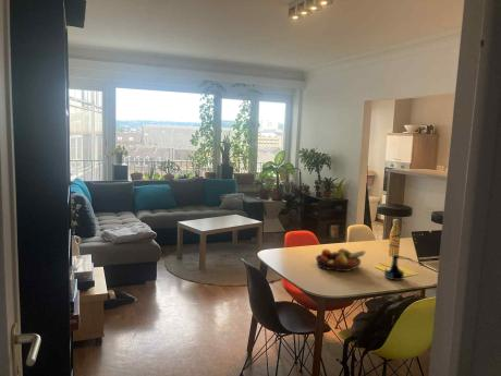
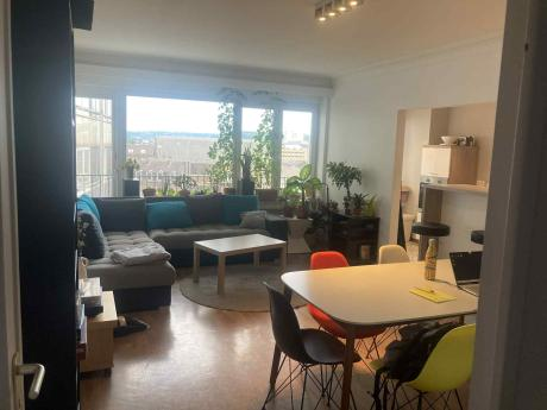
- tequila bottle (394, 266)
- fruit bowl (339, 256)
